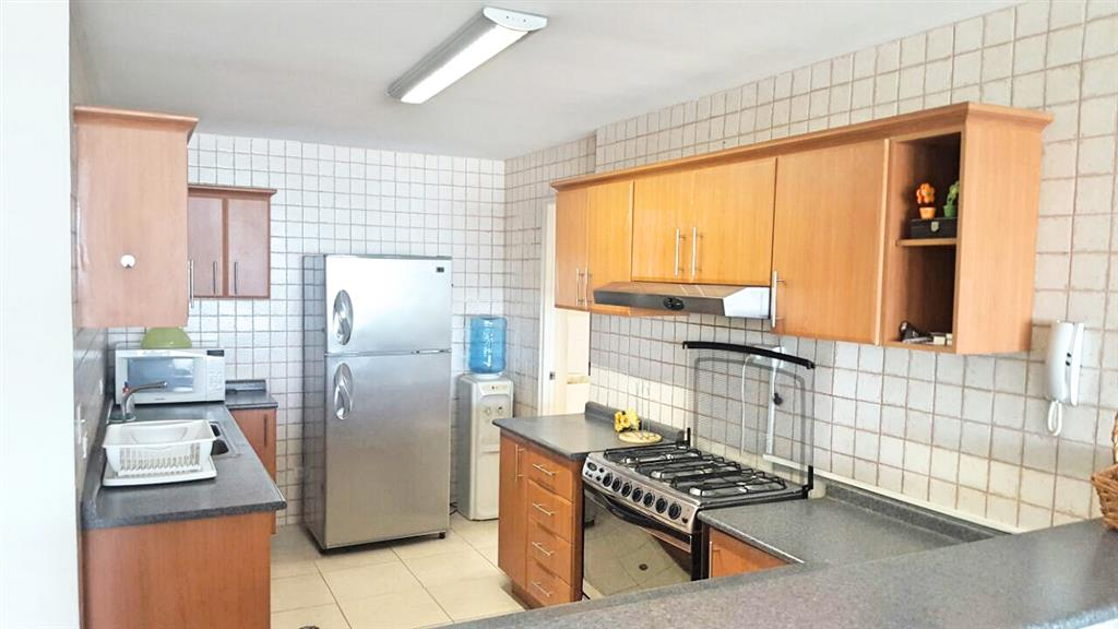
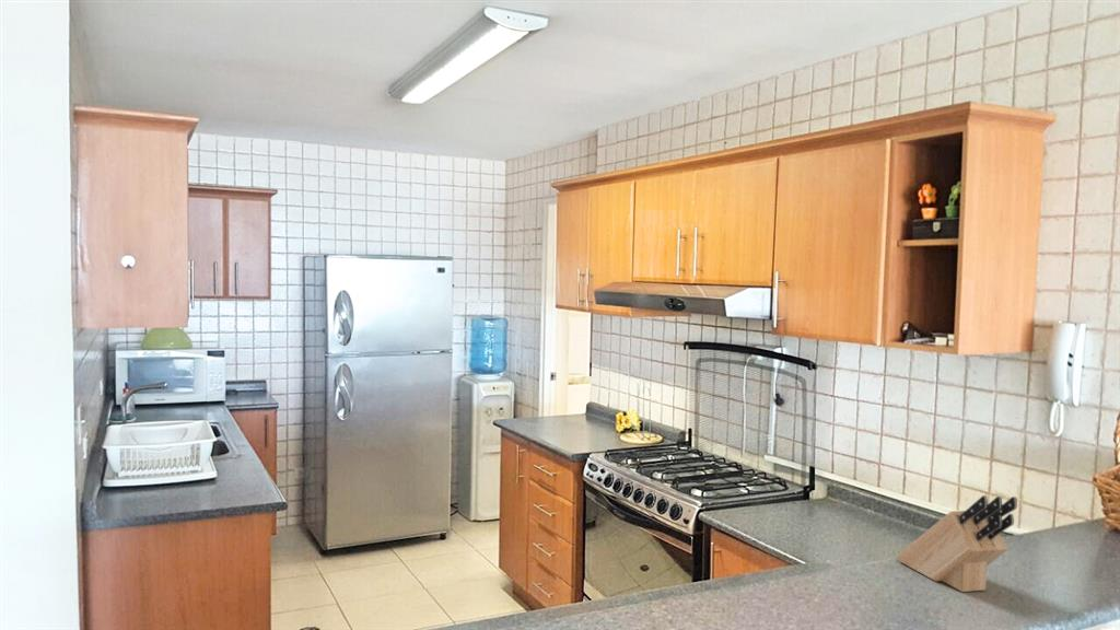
+ knife block (956, 530)
